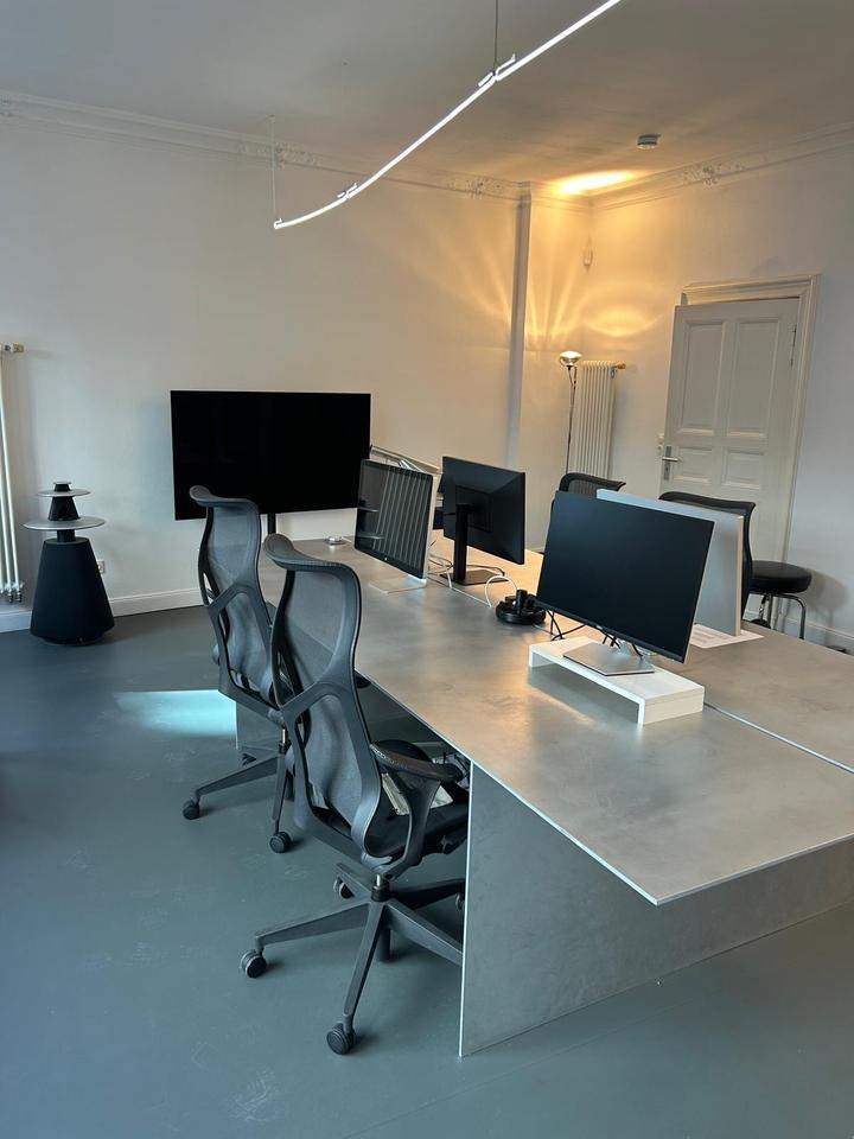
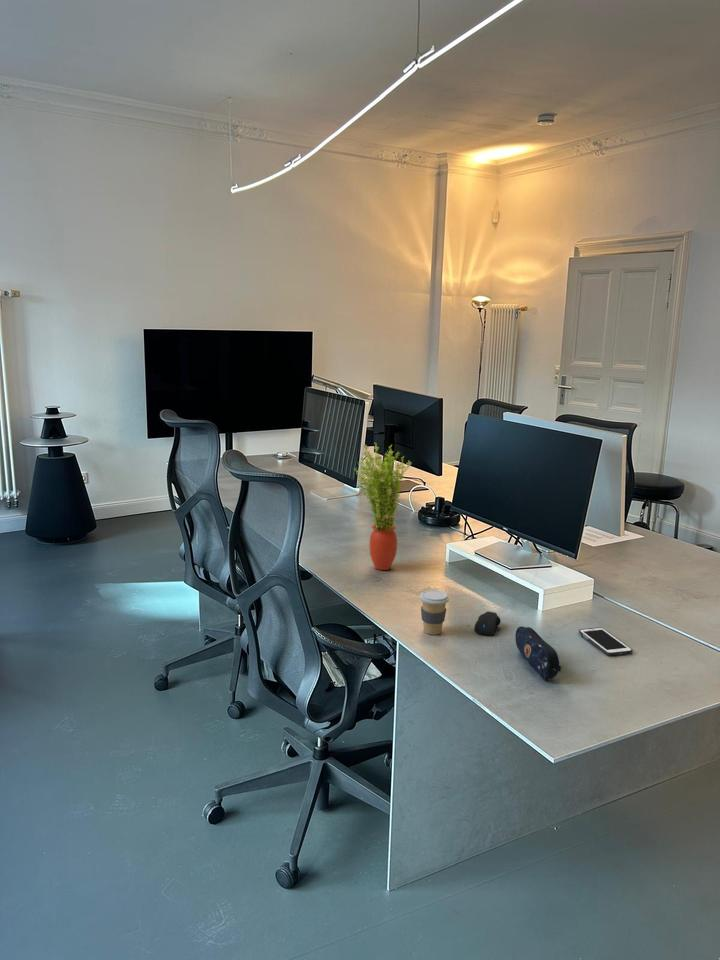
+ coffee cup (433, 612)
+ potted plant (380, 508)
+ cell phone (604, 641)
+ pencil case (535, 651)
+ computer mouse (487, 622)
